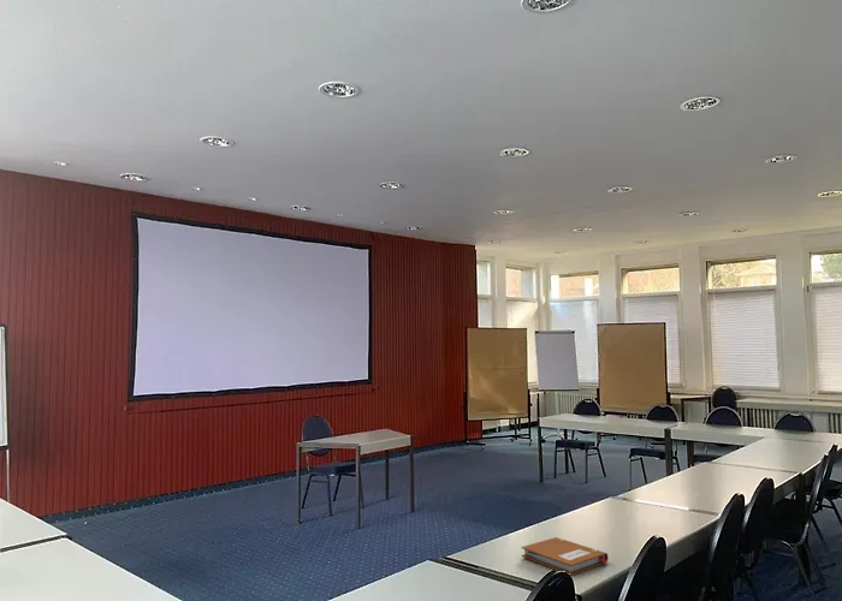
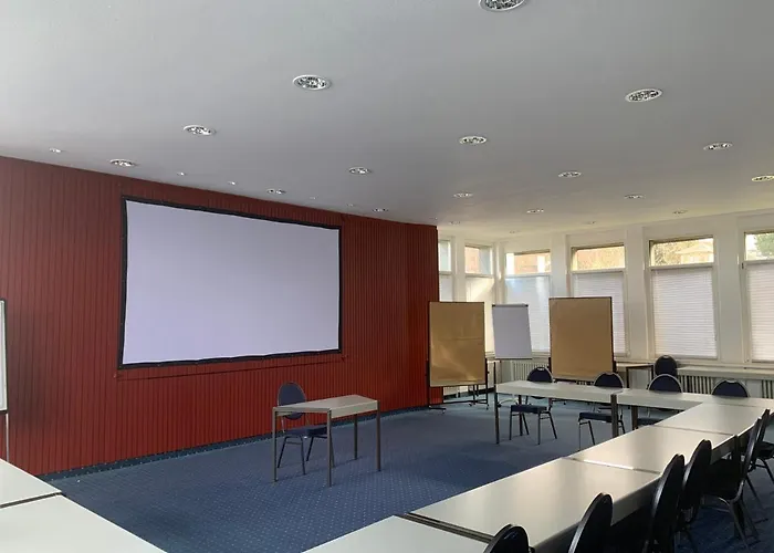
- notebook (565, 554)
